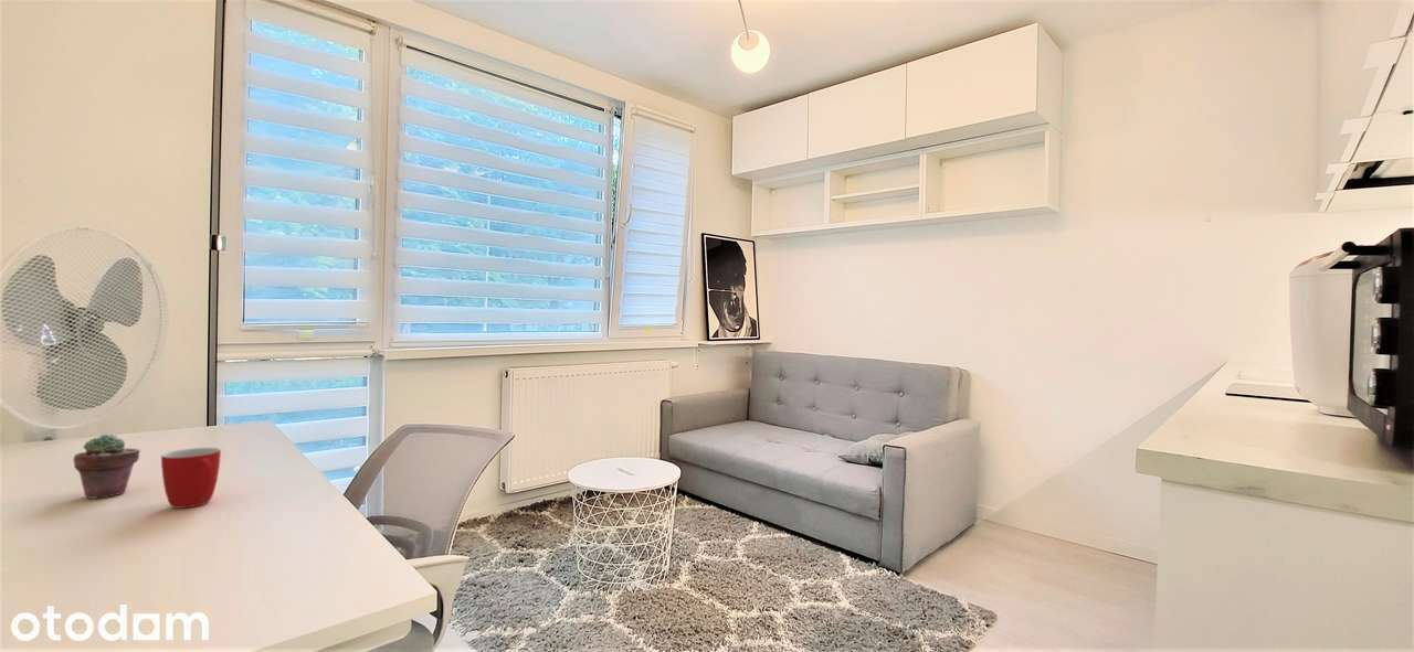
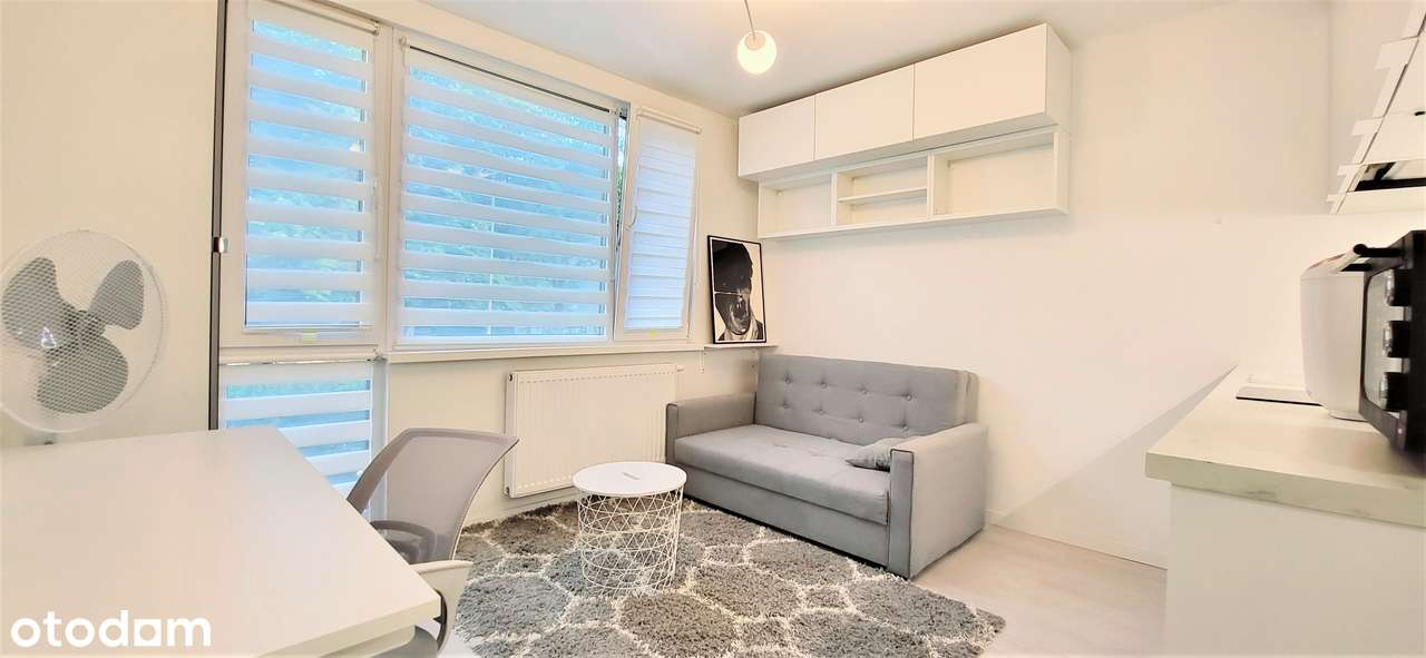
- mug (194, 479)
- potted succulent (106, 463)
